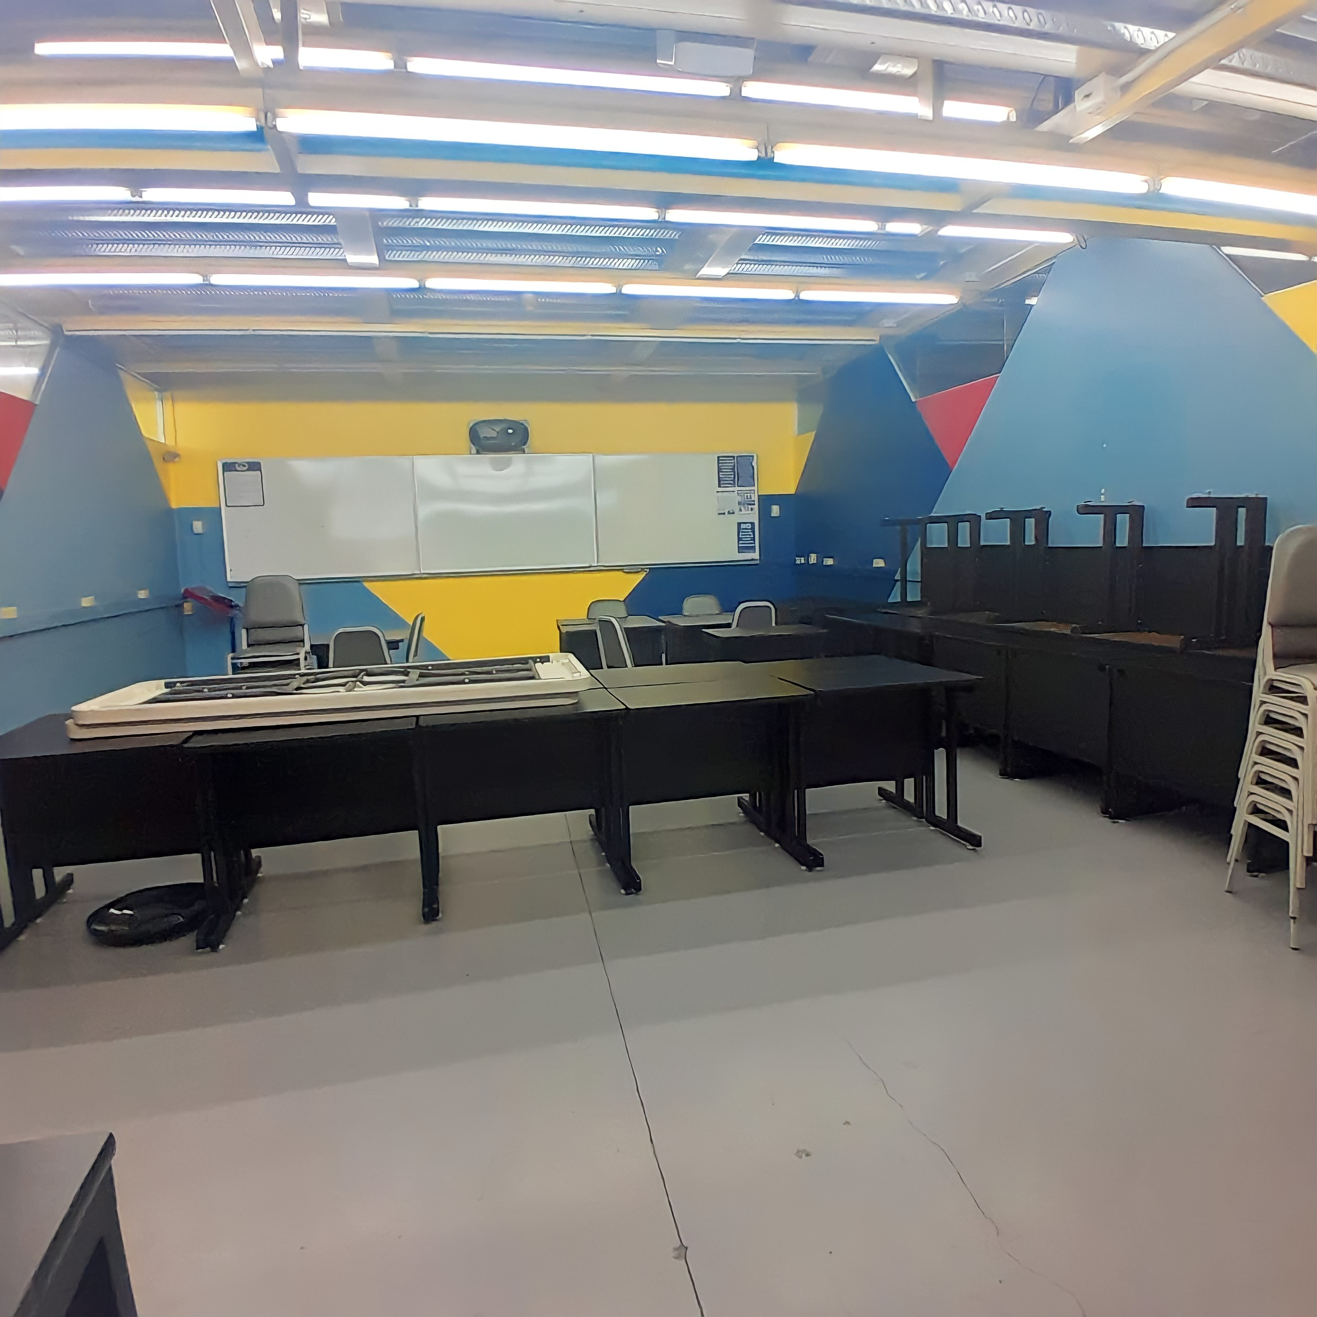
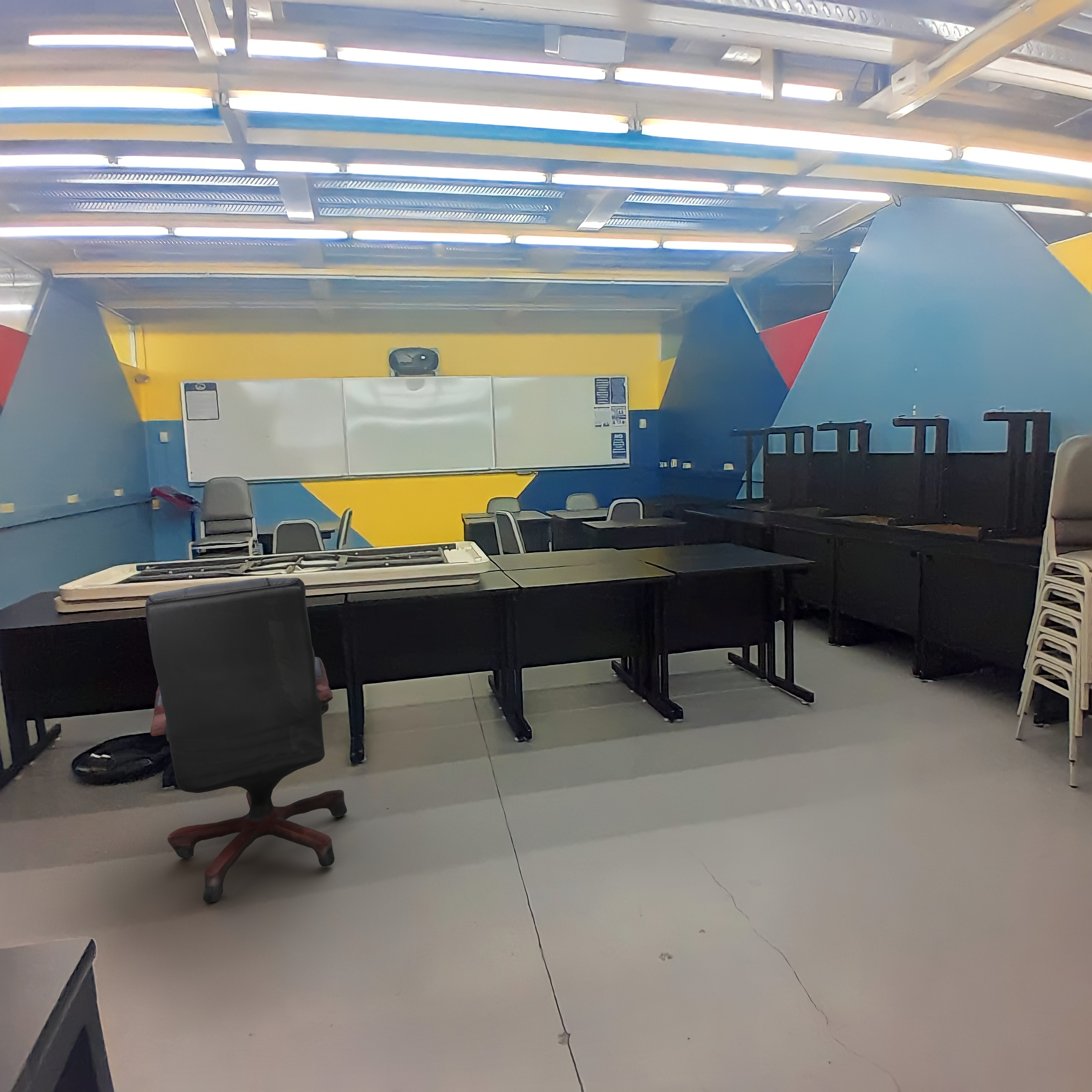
+ office chair (244, 711)
